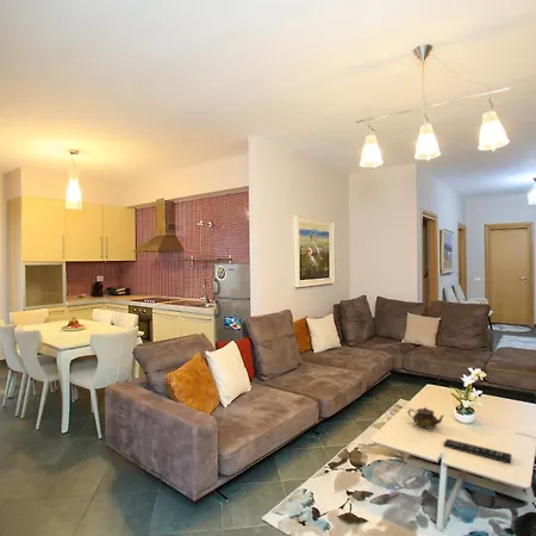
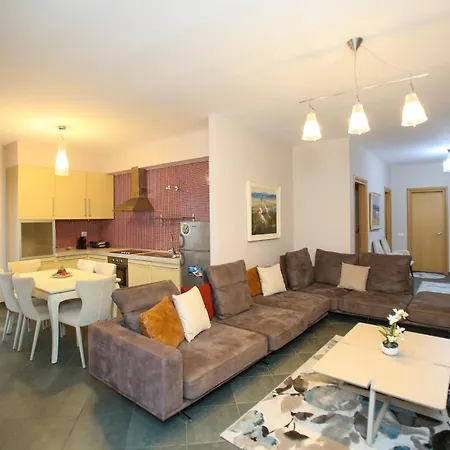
- remote control (476, 449)
- teapot (425, 416)
